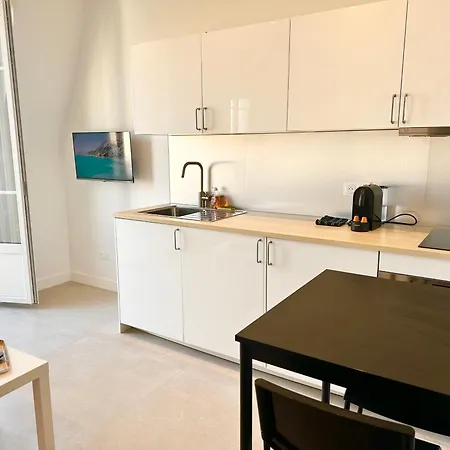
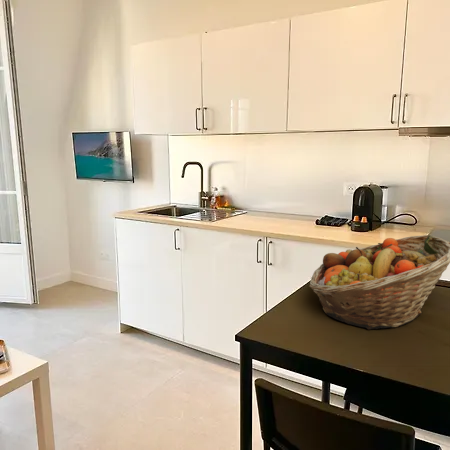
+ fruit basket (378, 274)
